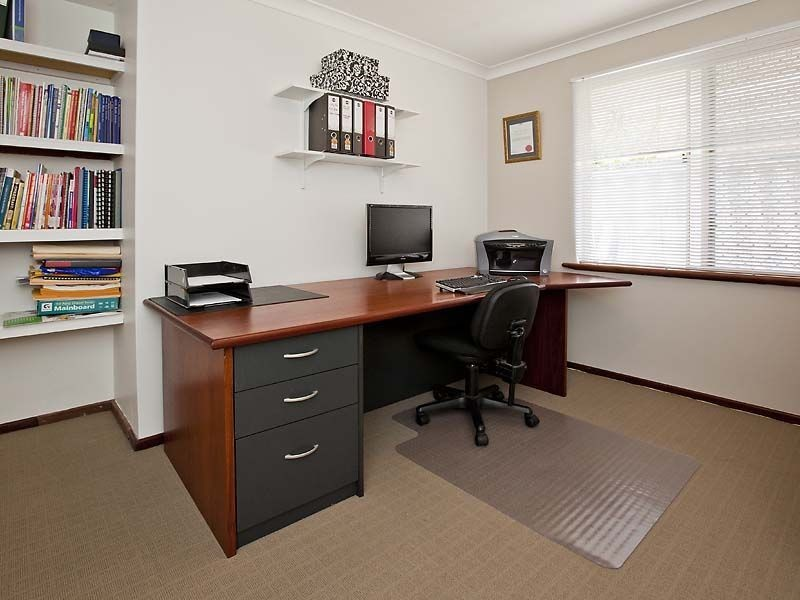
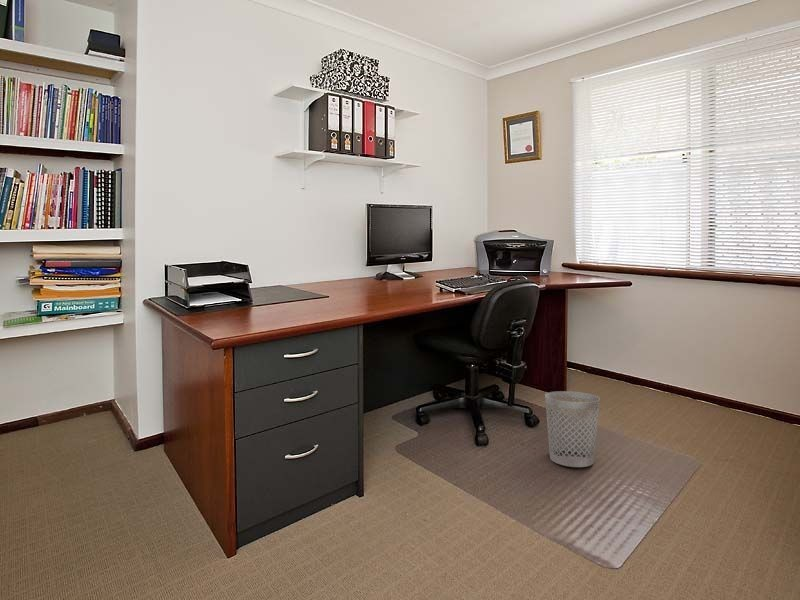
+ wastebasket (571, 428)
